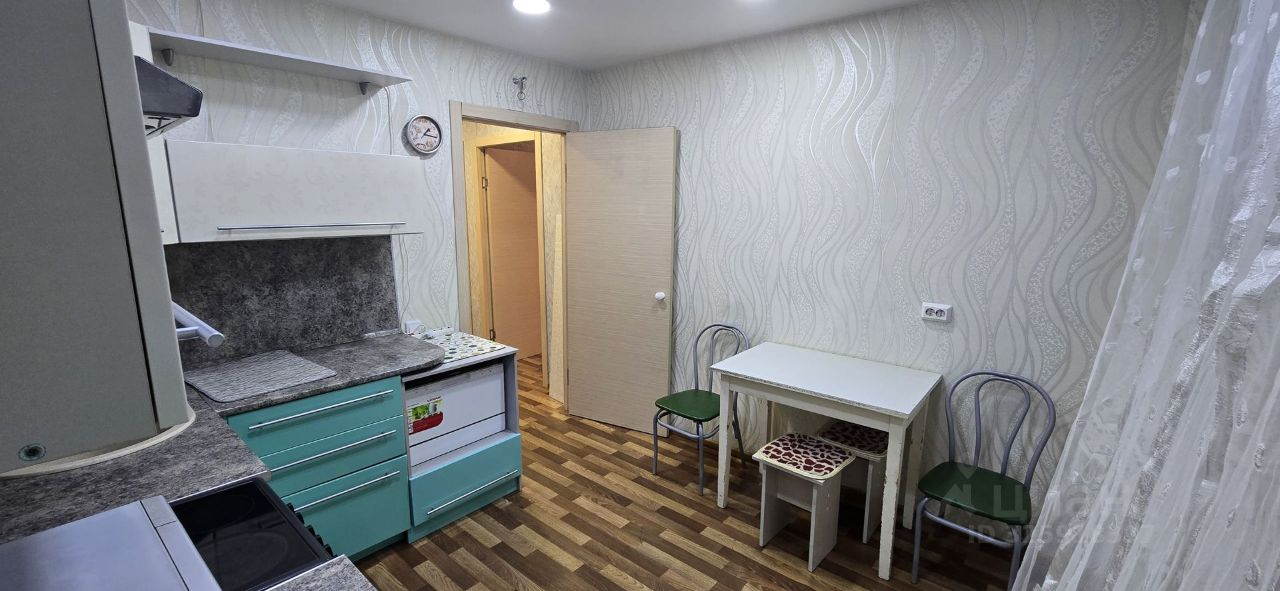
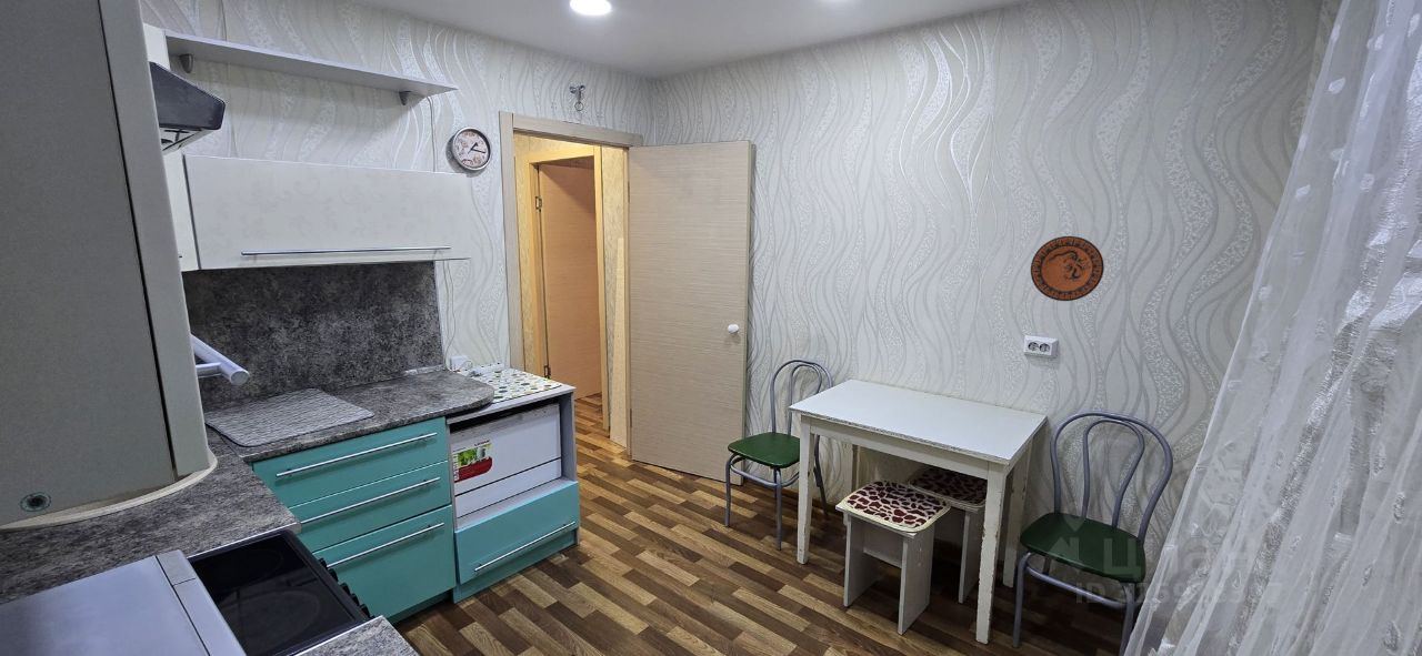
+ decorative plate (1065, 269)
